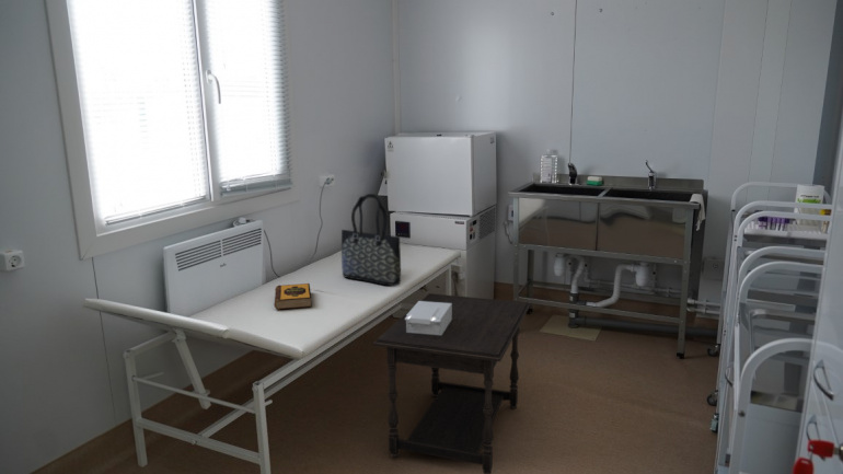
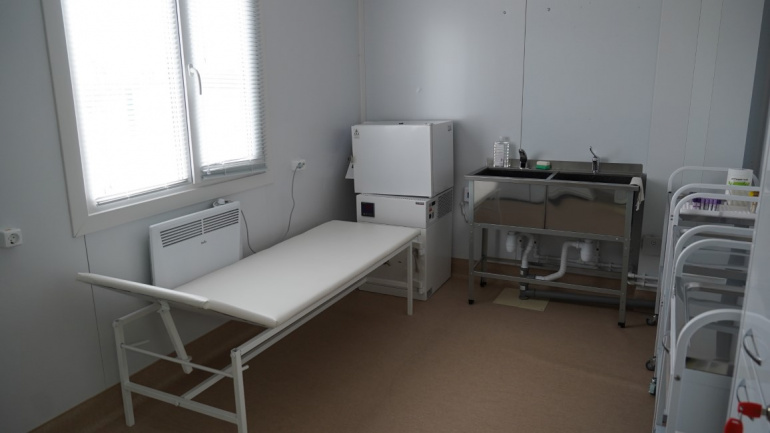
- hardback book (292, 296)
- tissue box (428, 317)
- tote bag (370, 238)
- side table (458, 370)
